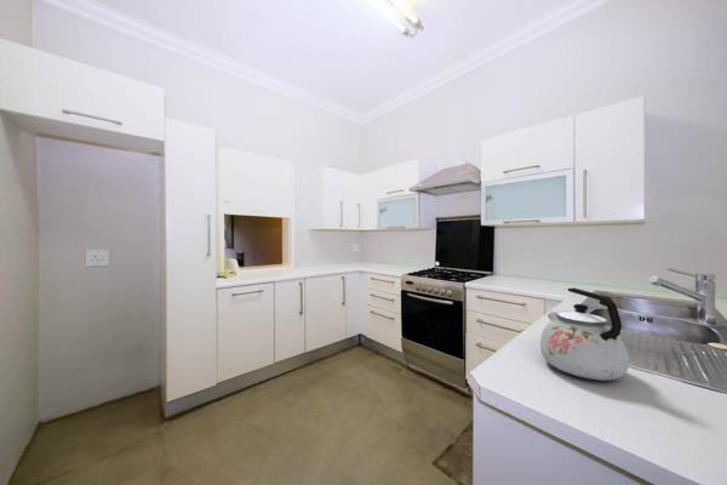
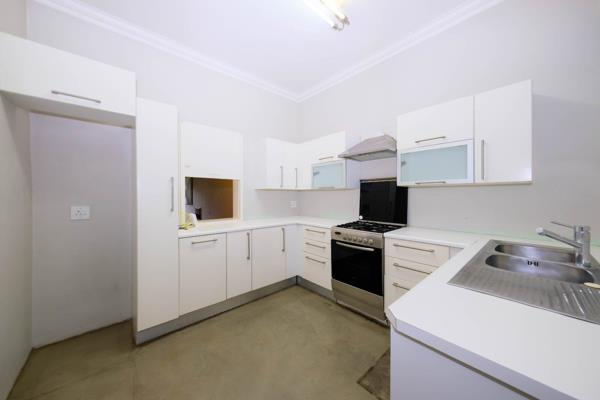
- kettle (579, 329)
